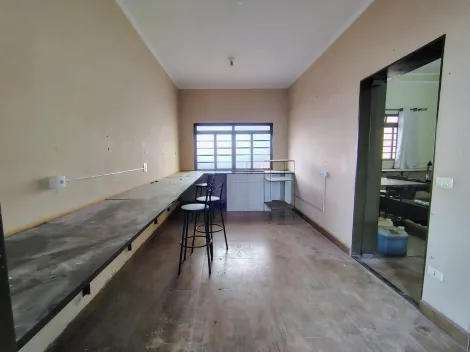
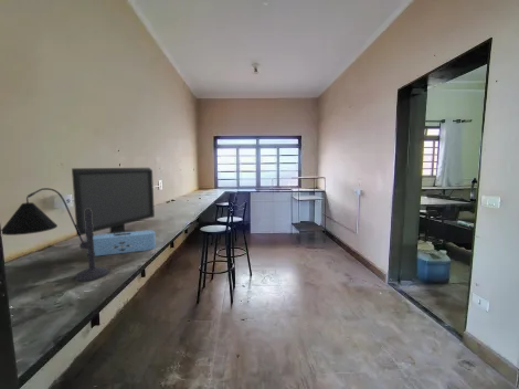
+ speaker (123, 241)
+ desk lamp (54, 228)
+ monitor (119, 202)
